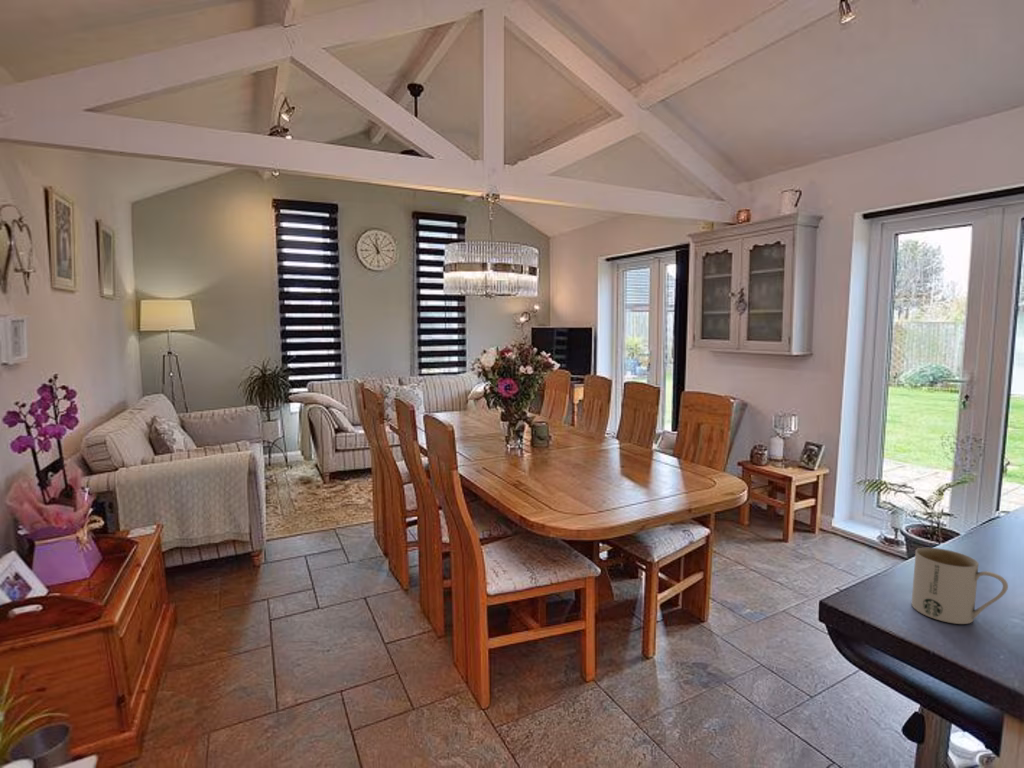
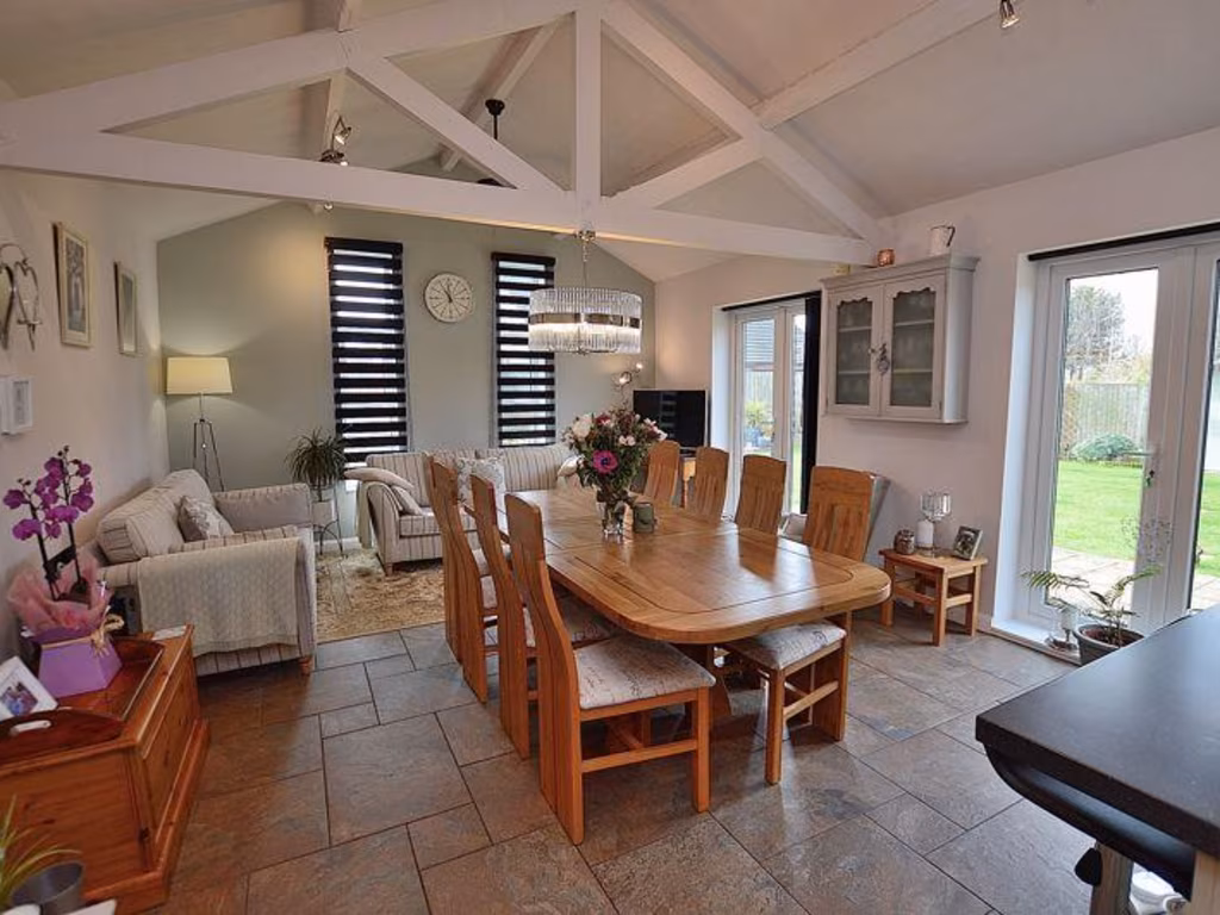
- mug (957, 588)
